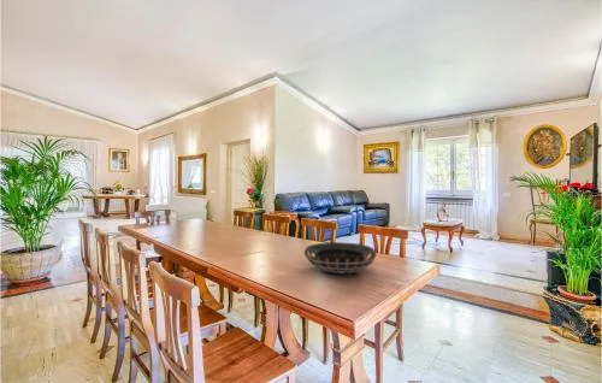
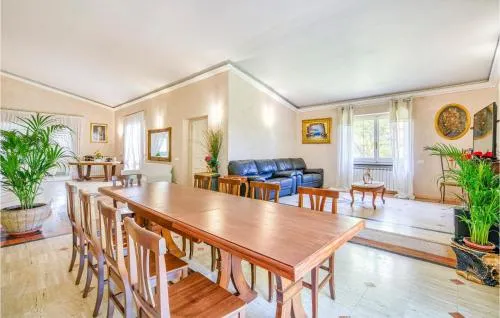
- decorative bowl (340, 259)
